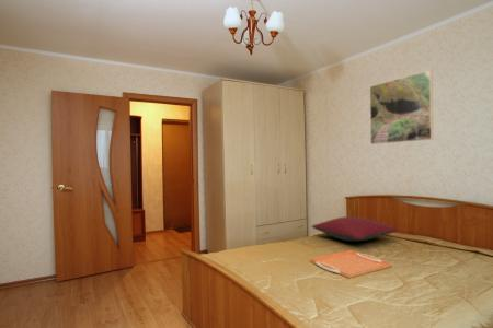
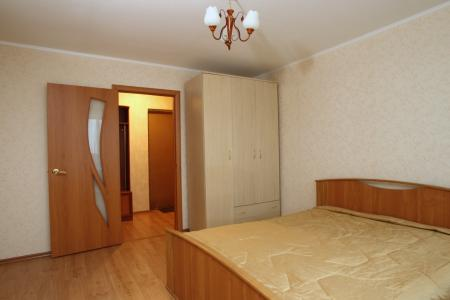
- serving tray (349, 262)
- pillow (353, 227)
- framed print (398, 110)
